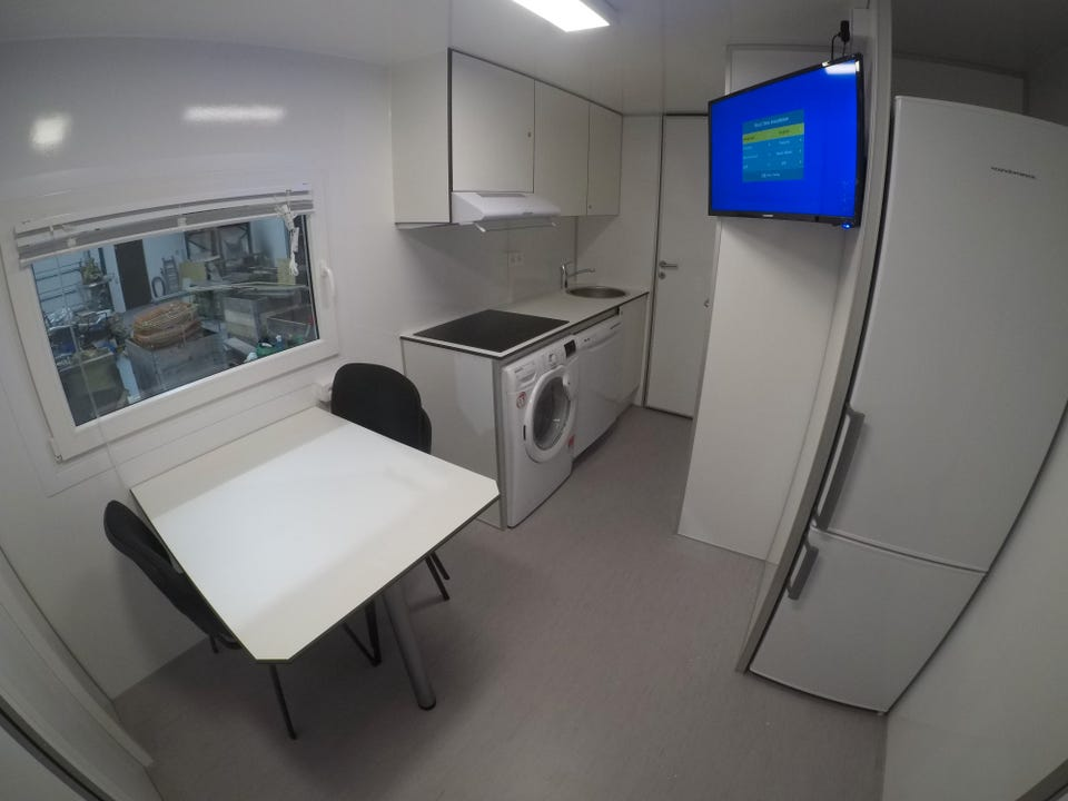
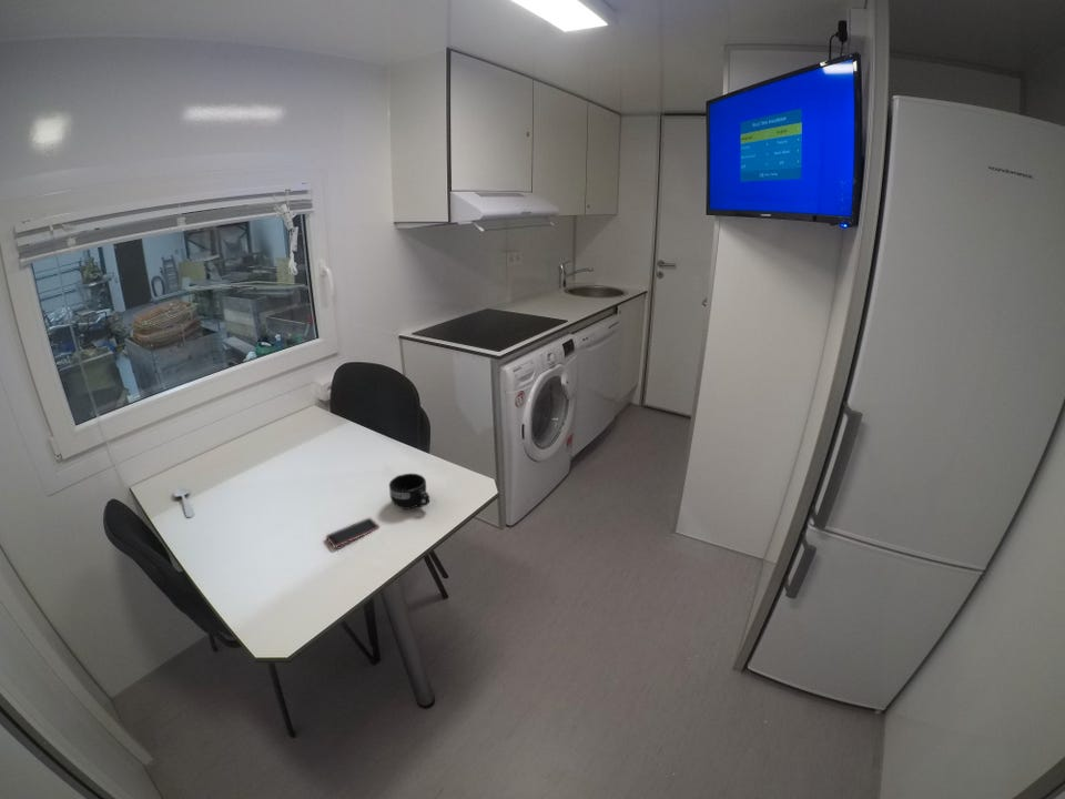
+ spoon (184, 500)
+ mug (410, 494)
+ smartphone (353, 532)
